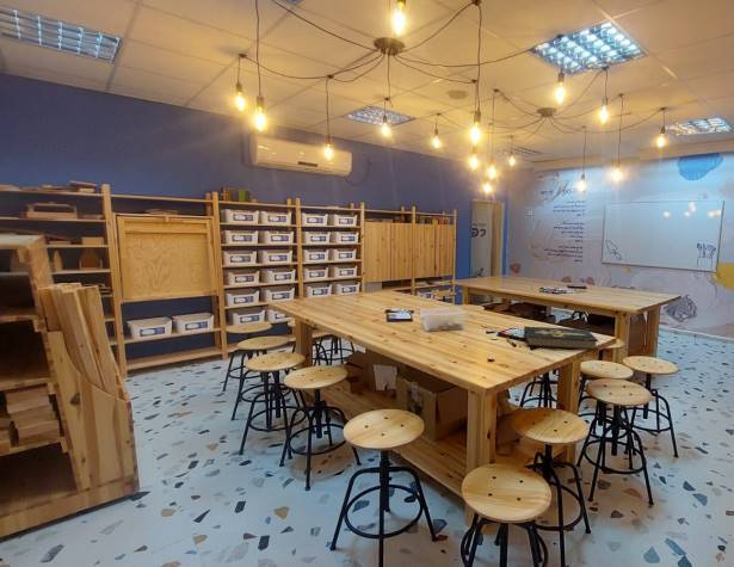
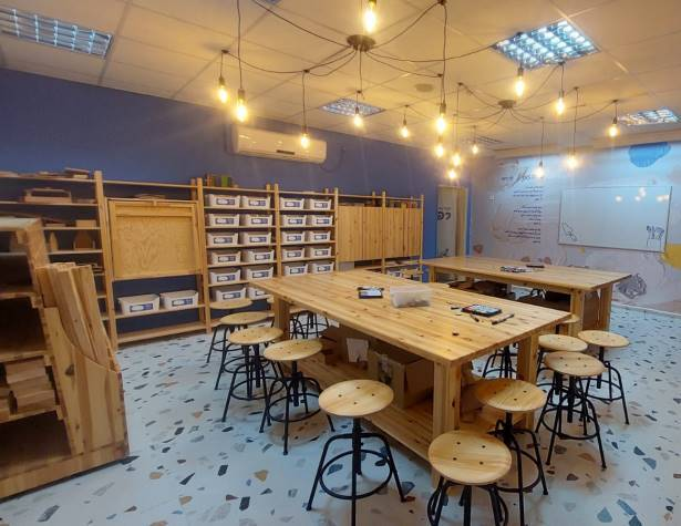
- book (557, 337)
